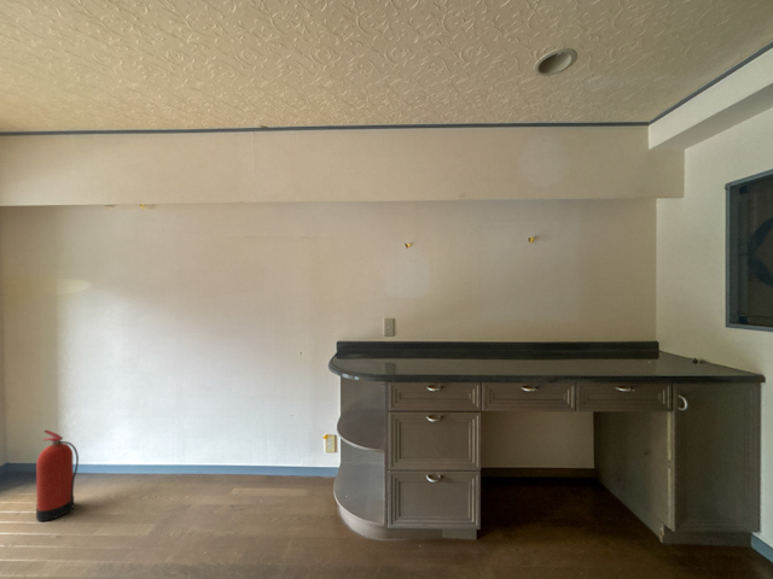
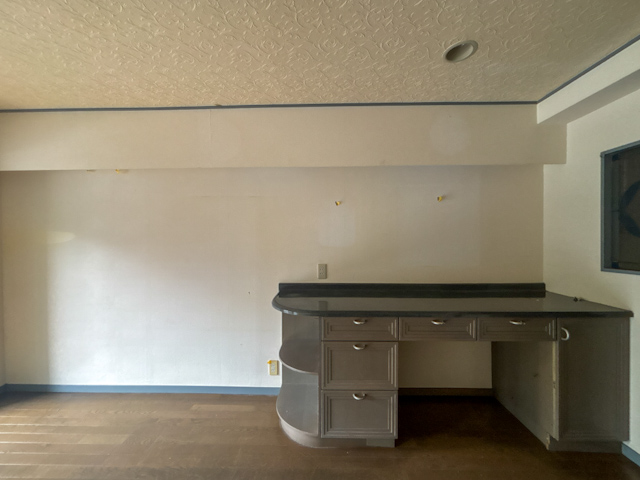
- fire extinguisher (60, 470)
